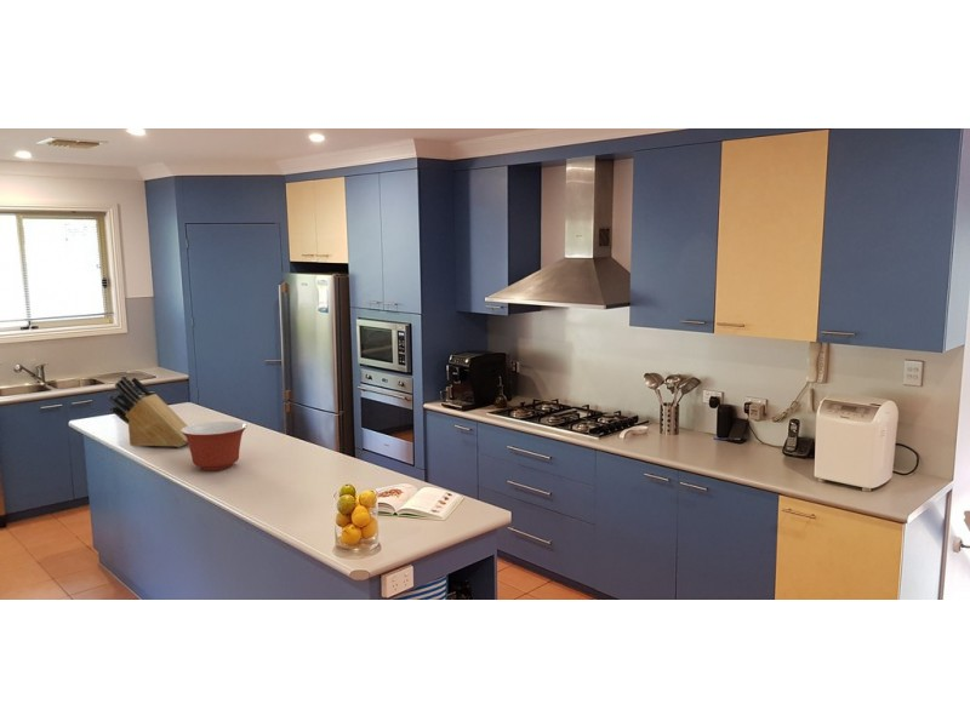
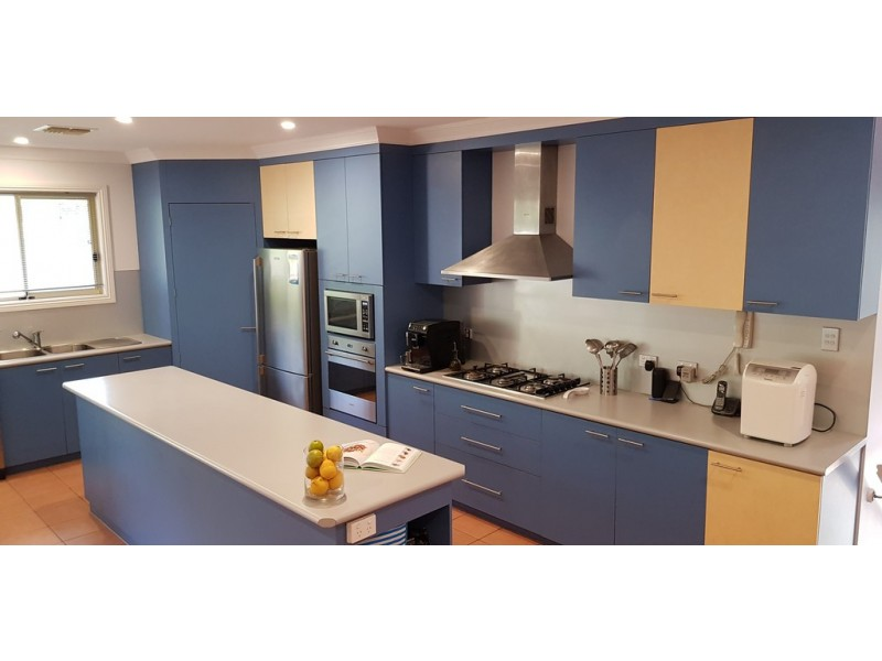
- mixing bowl (215, 446)
- knife block (152, 410)
